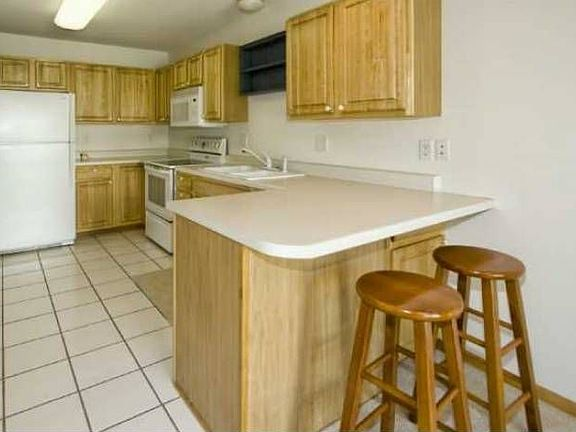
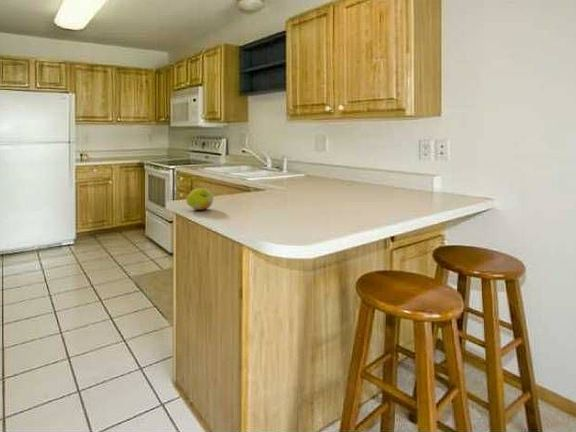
+ fruit (200, 198)
